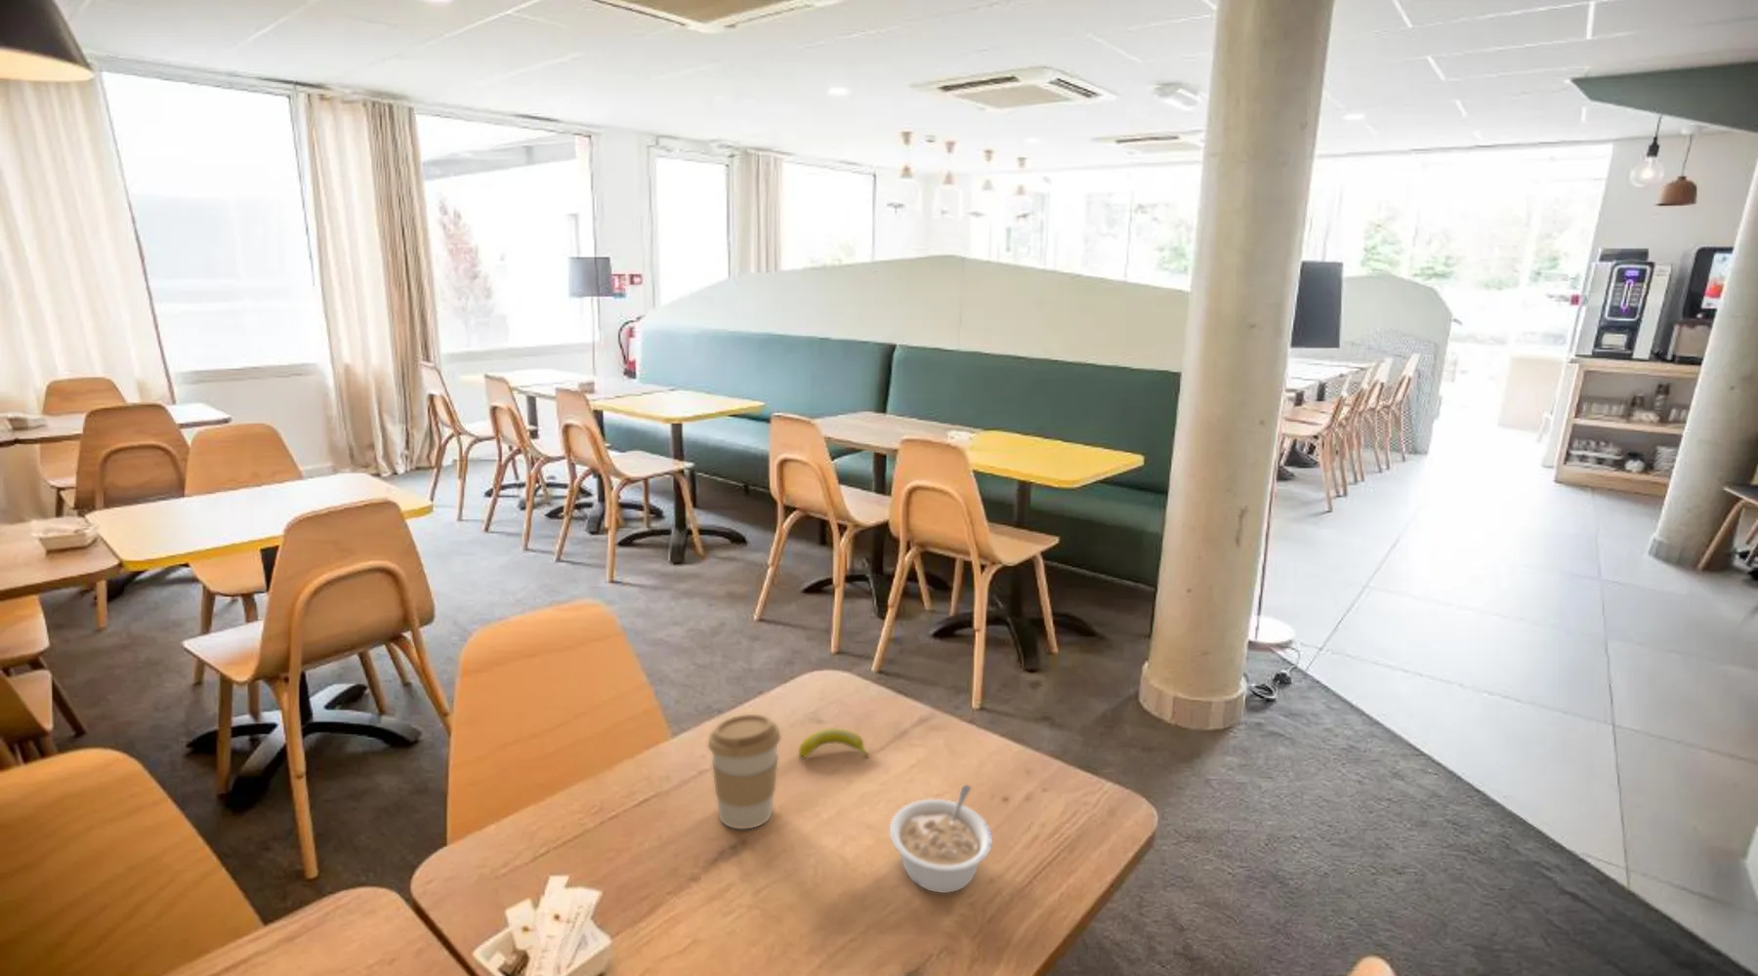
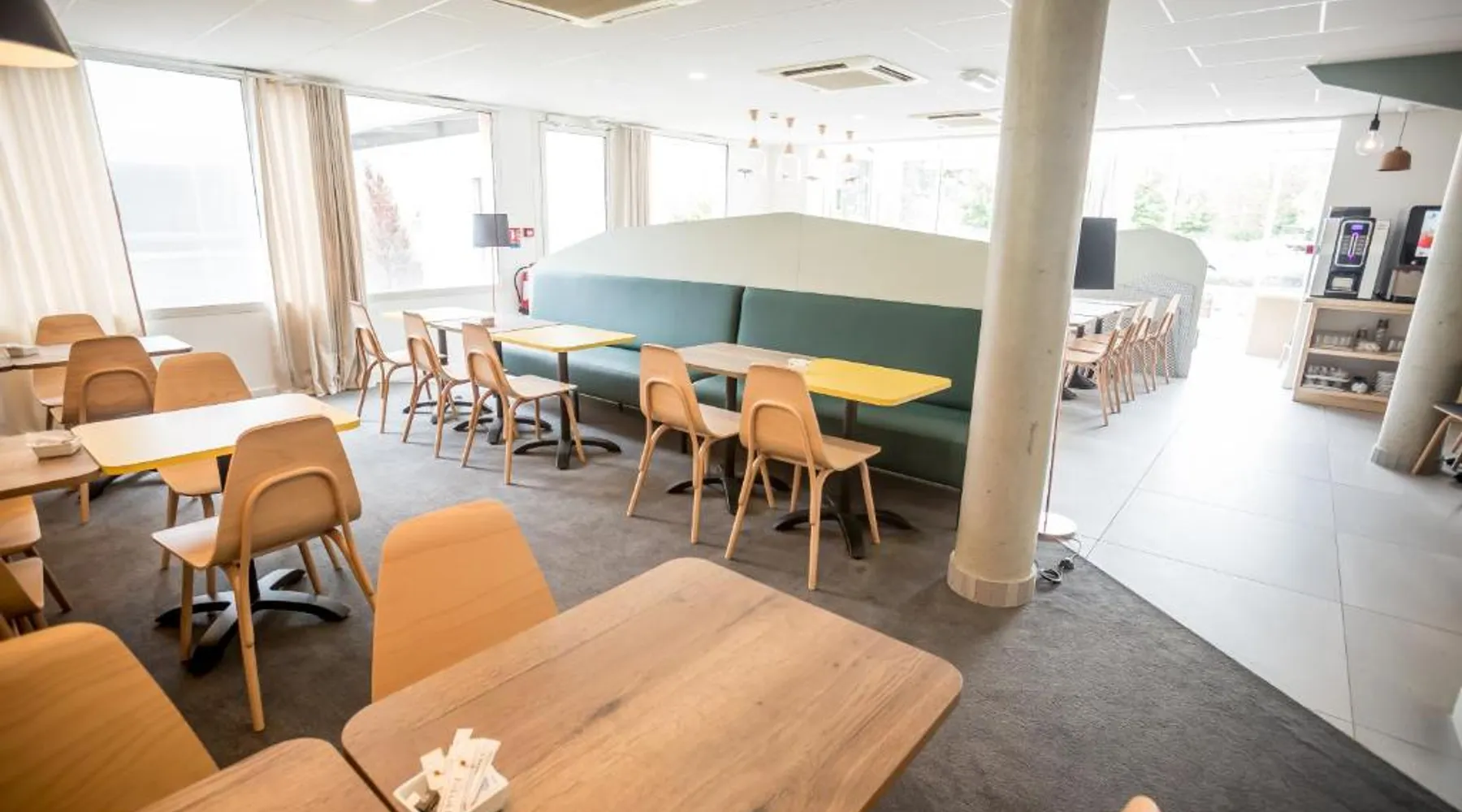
- coffee cup (744, 768)
- banana (832, 742)
- legume (939, 843)
